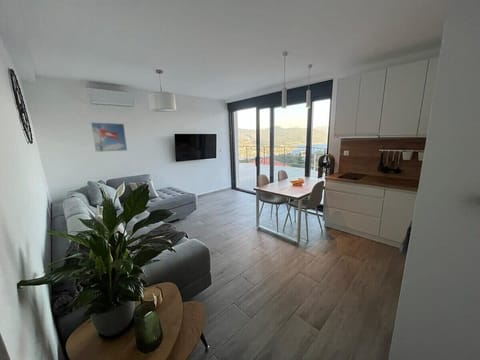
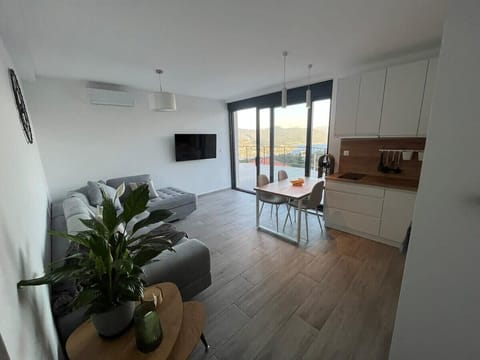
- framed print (110, 137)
